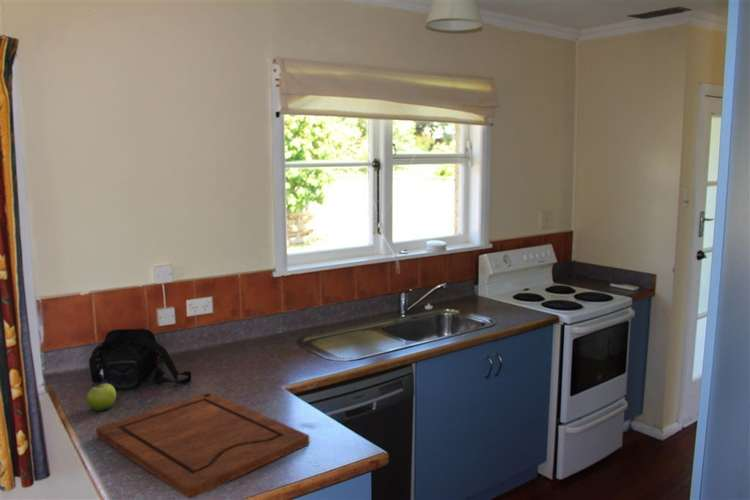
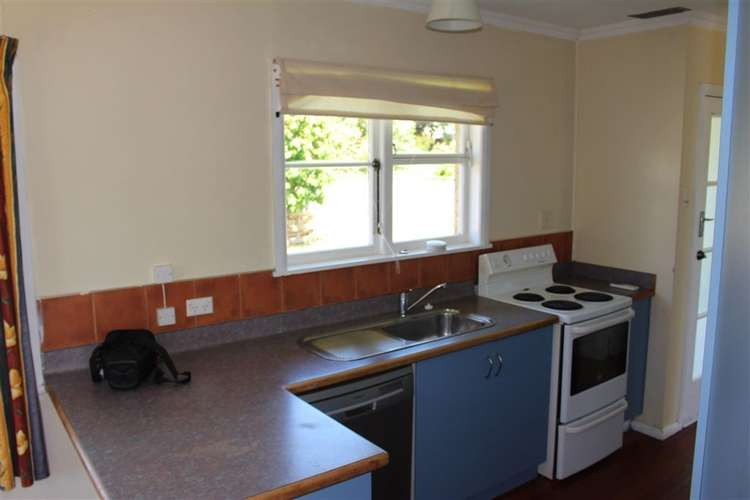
- fruit (101, 396)
- cutting board (201, 435)
